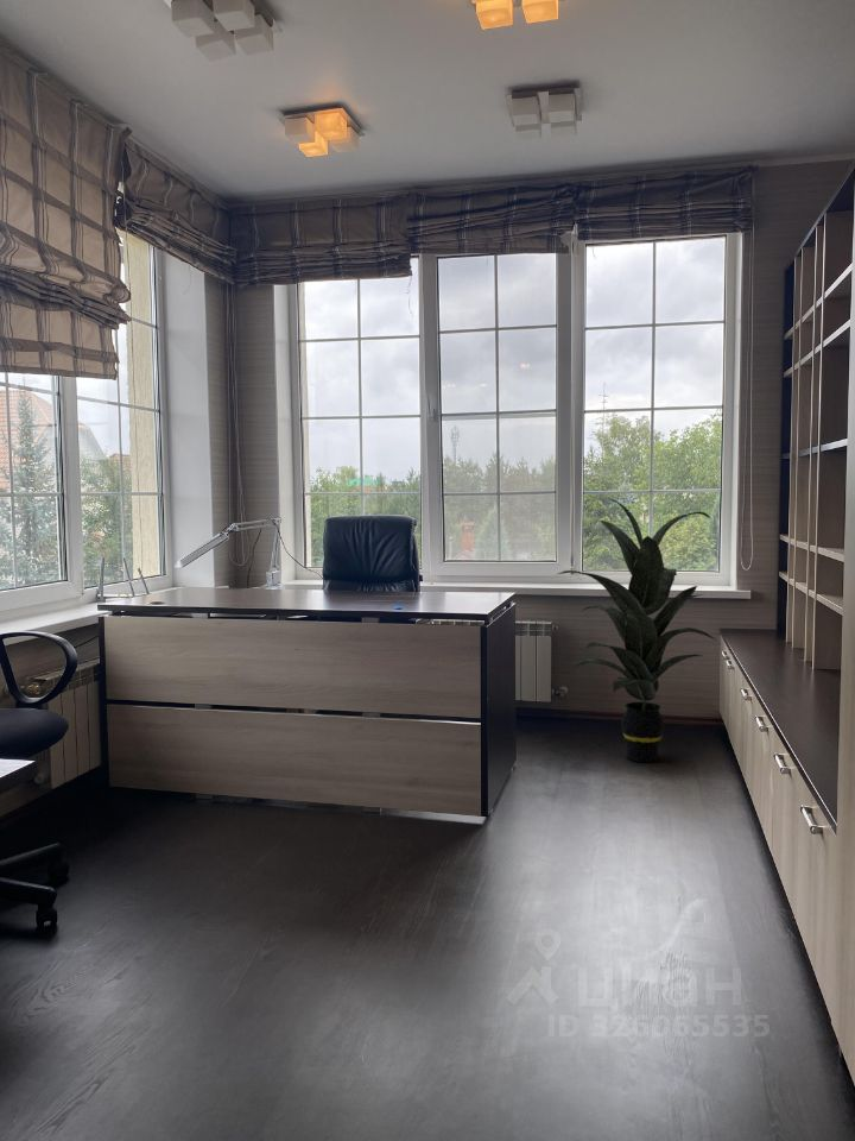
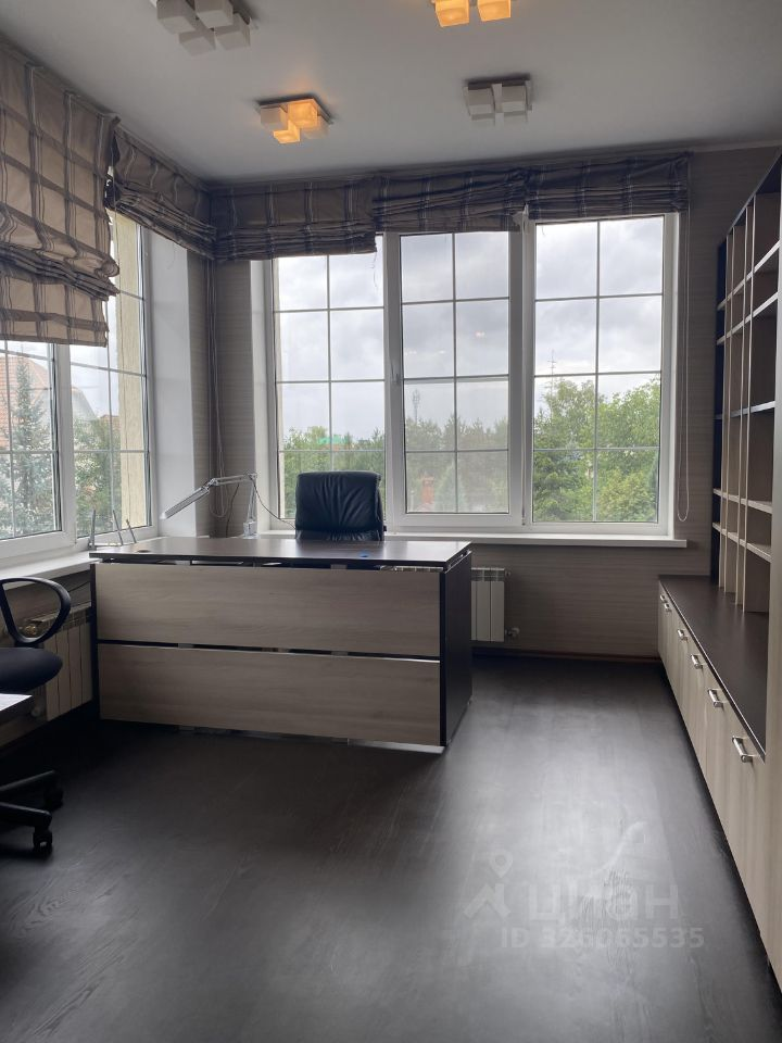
- indoor plant (634, 628)
